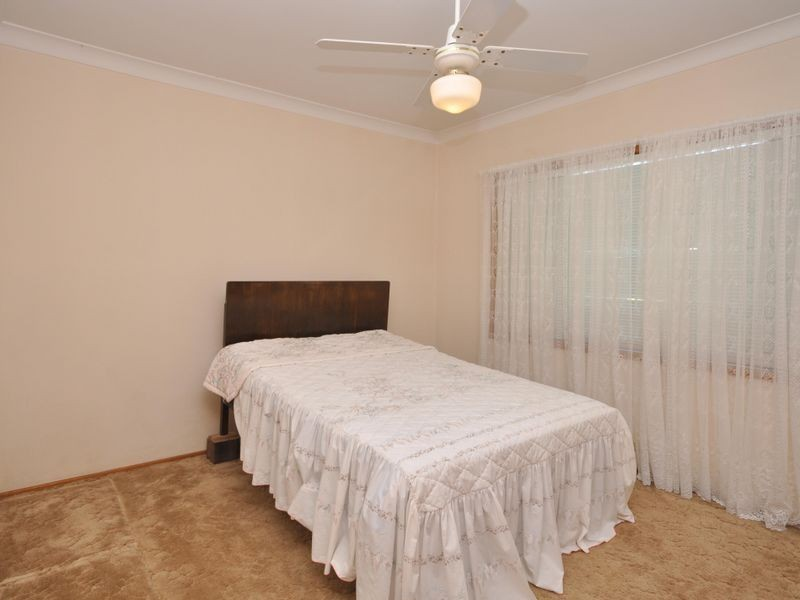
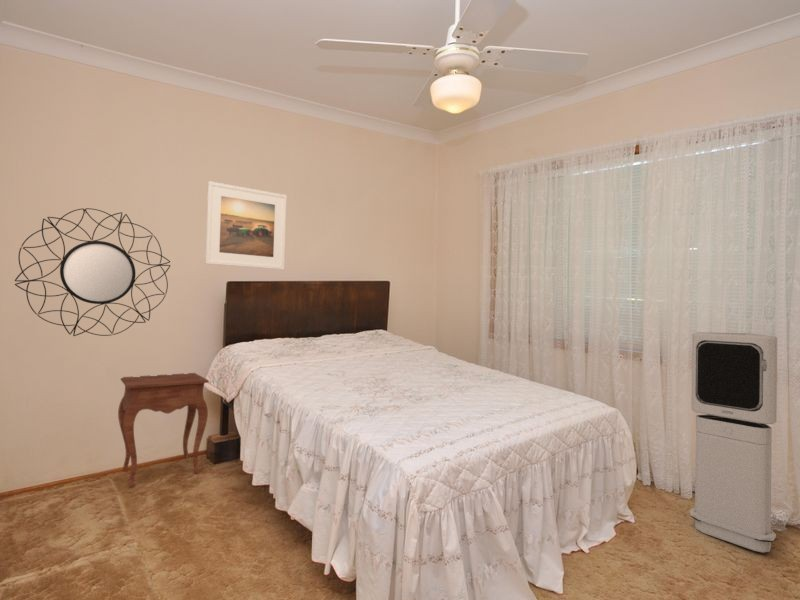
+ air purifier (738, 432)
+ home mirror (99, 272)
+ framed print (247, 227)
+ side table (167, 413)
